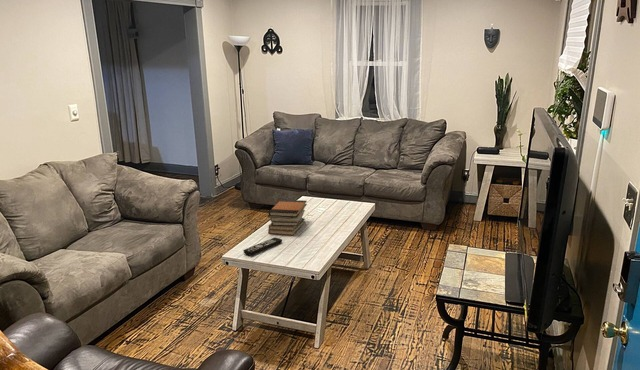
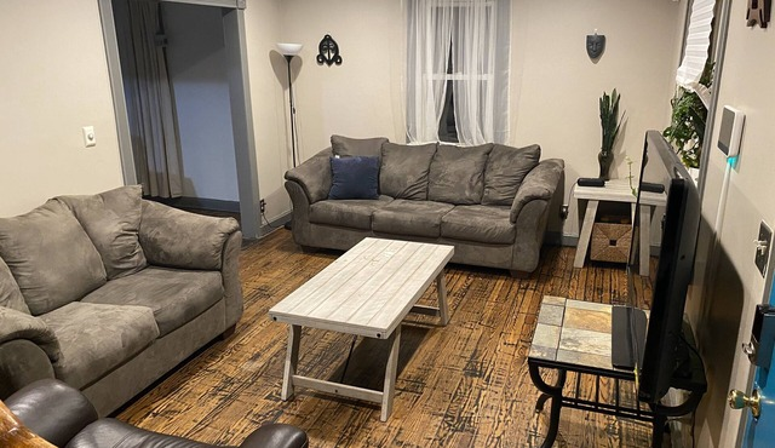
- book stack (288, 216)
- remote control (263, 246)
